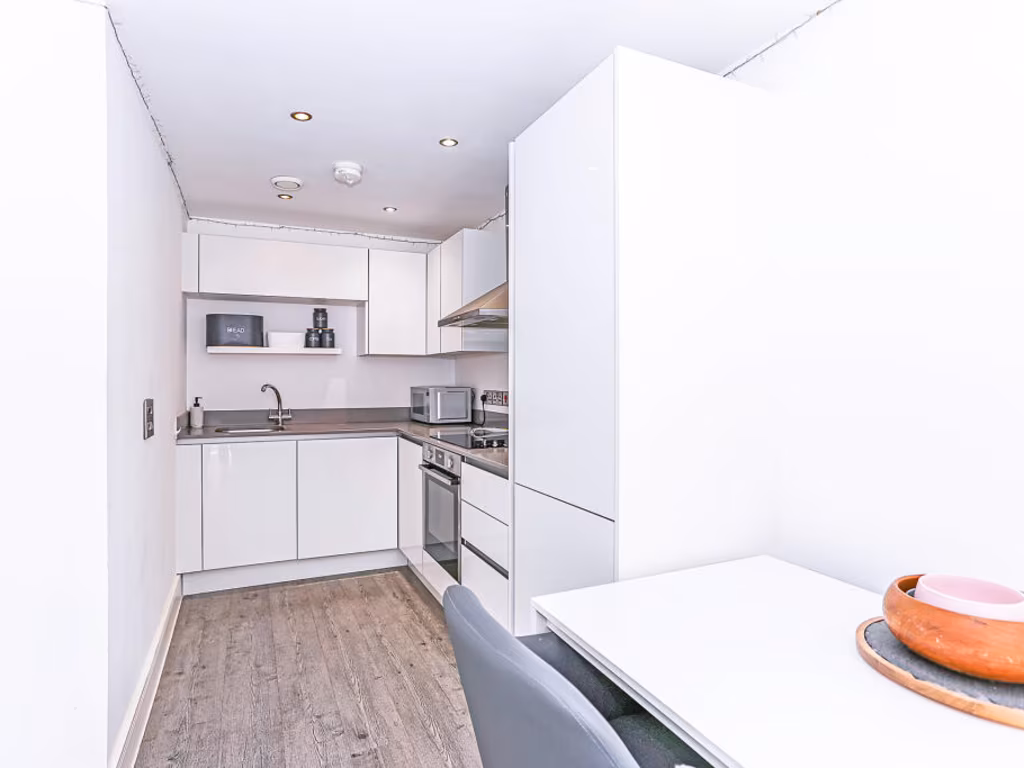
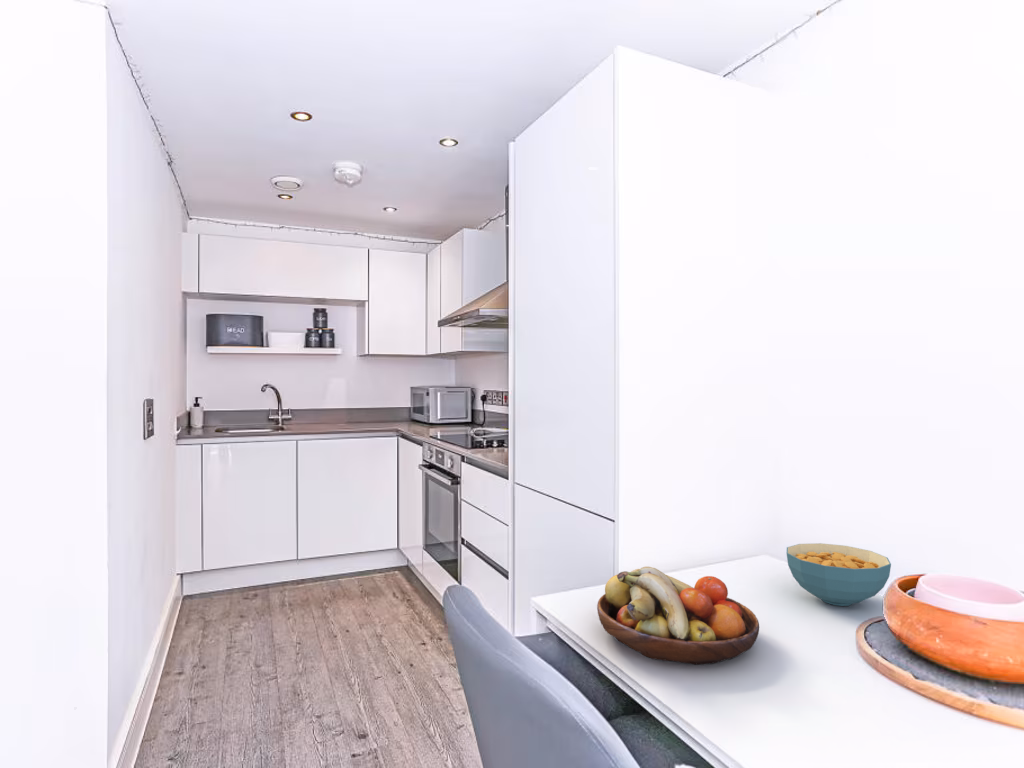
+ fruit bowl (675, 604)
+ cereal bowl (836, 578)
